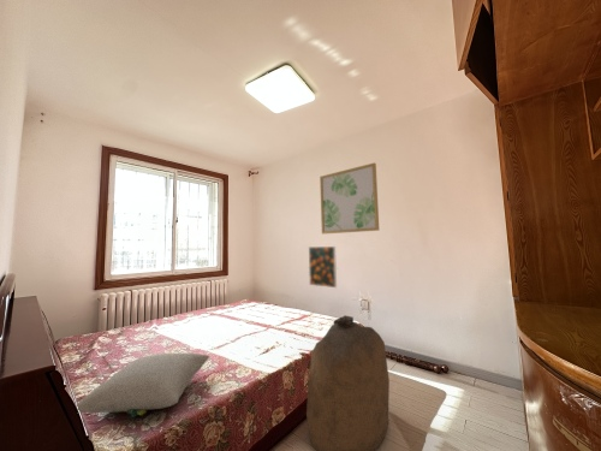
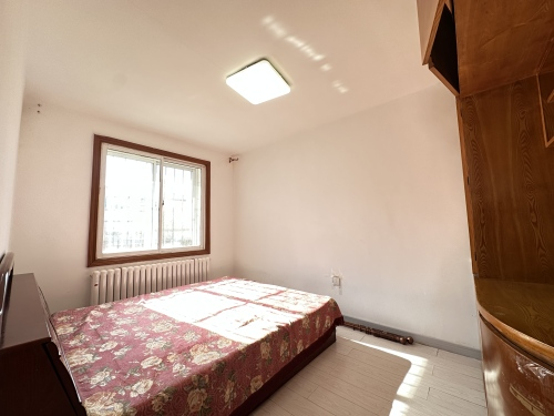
- bag (347, 370)
- wall art (346, 201)
- pillow (151, 378)
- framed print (321, 266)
